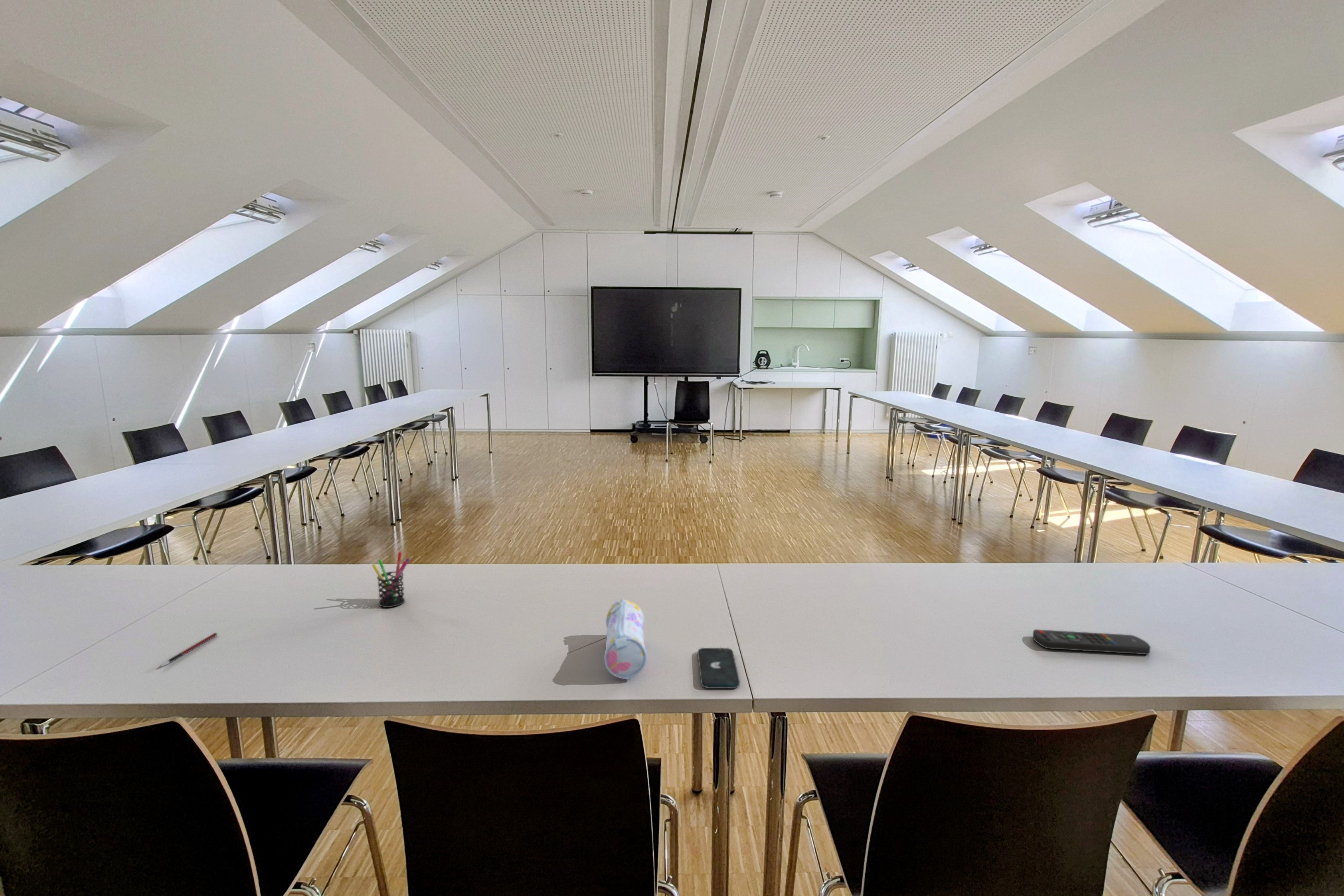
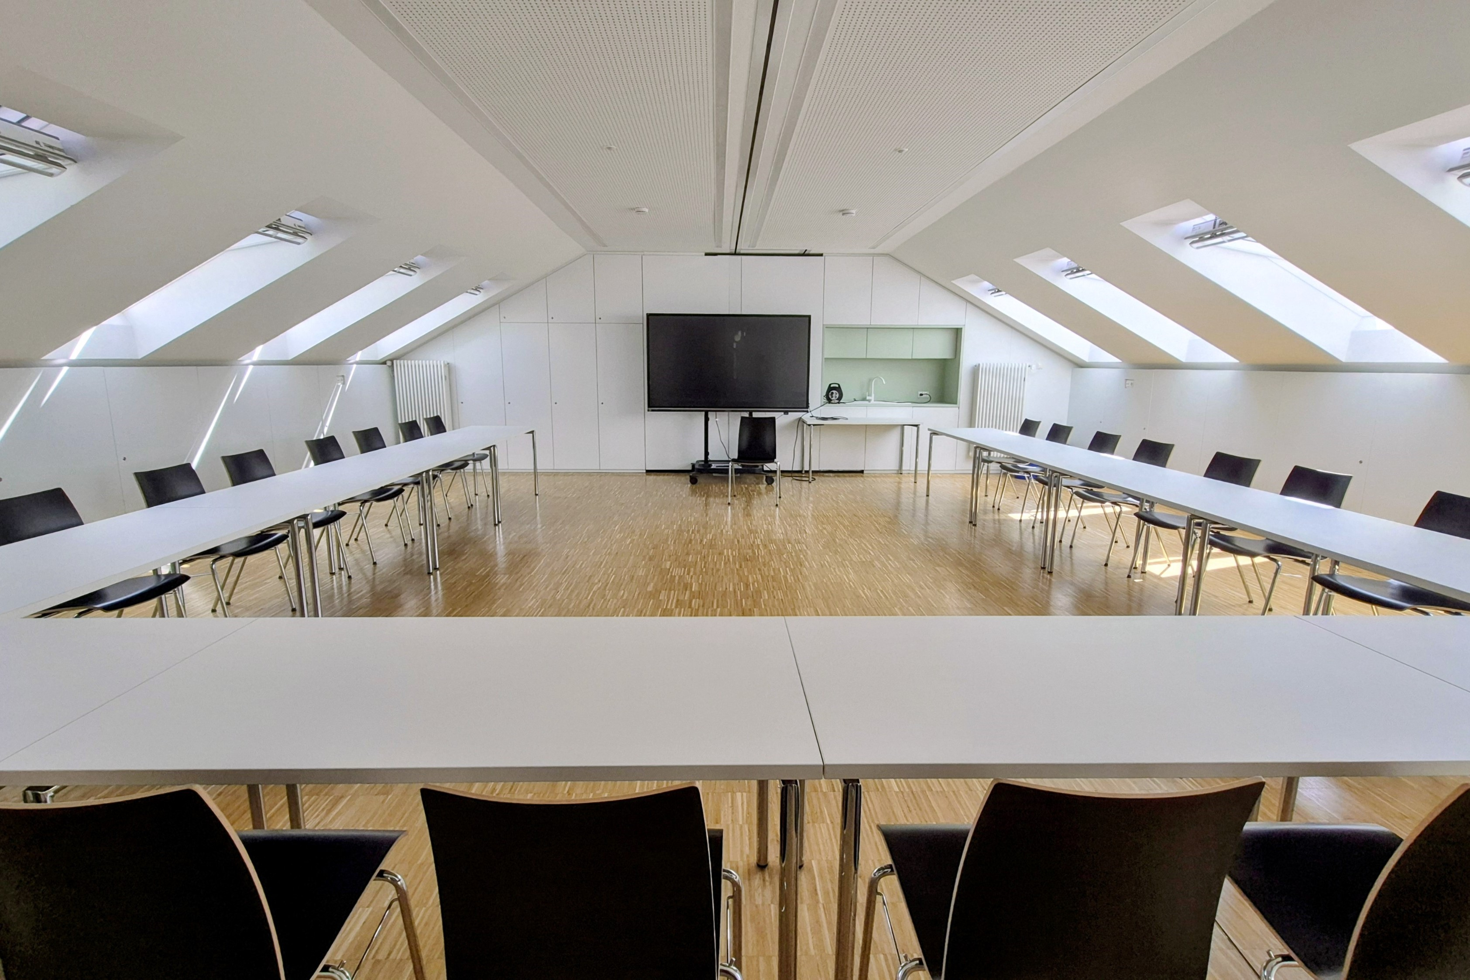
- pen (190, 649)
- pen holder (390, 578)
- pencil case (625, 636)
- remote control (1090, 641)
- smartphone (717, 667)
